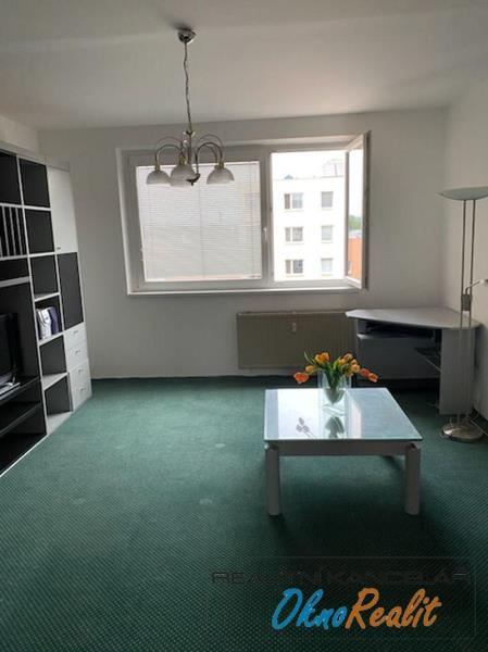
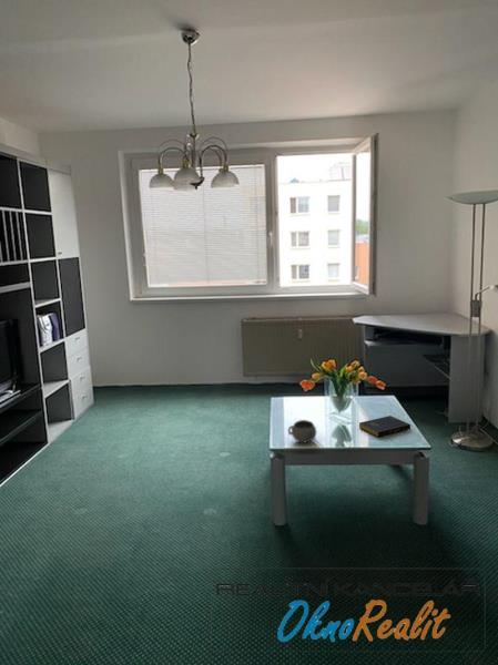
+ book (385, 426)
+ decorative bowl (303, 431)
